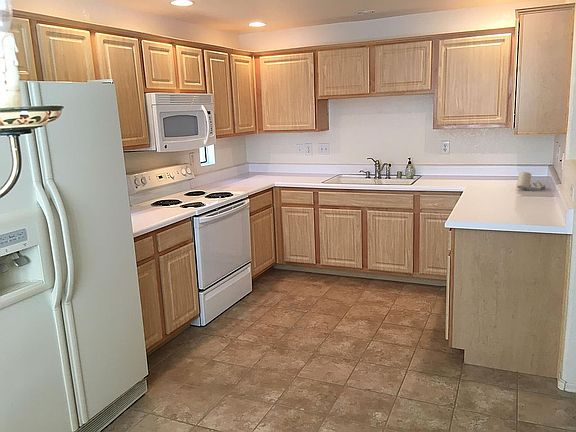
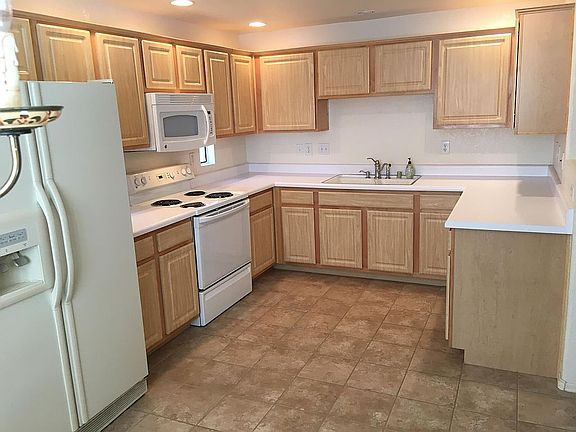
- utensil holder (530, 179)
